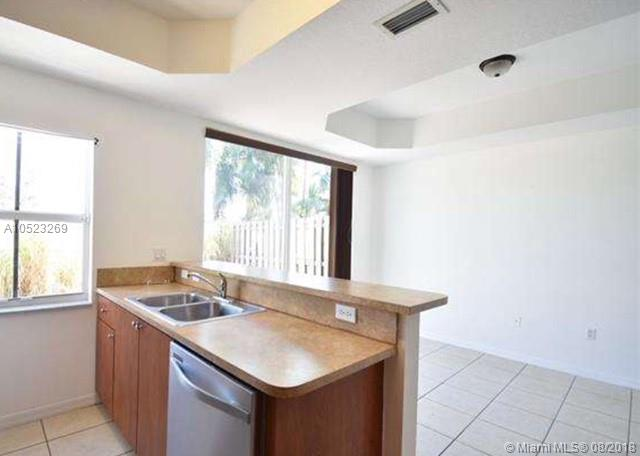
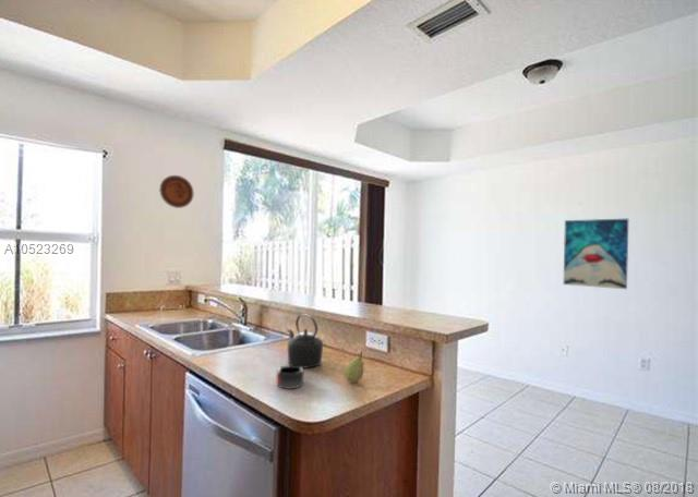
+ decorative plate (177, 191)
+ wall art (594, 253)
+ fruit (353, 365)
+ mug (288, 376)
+ kettle (301, 337)
